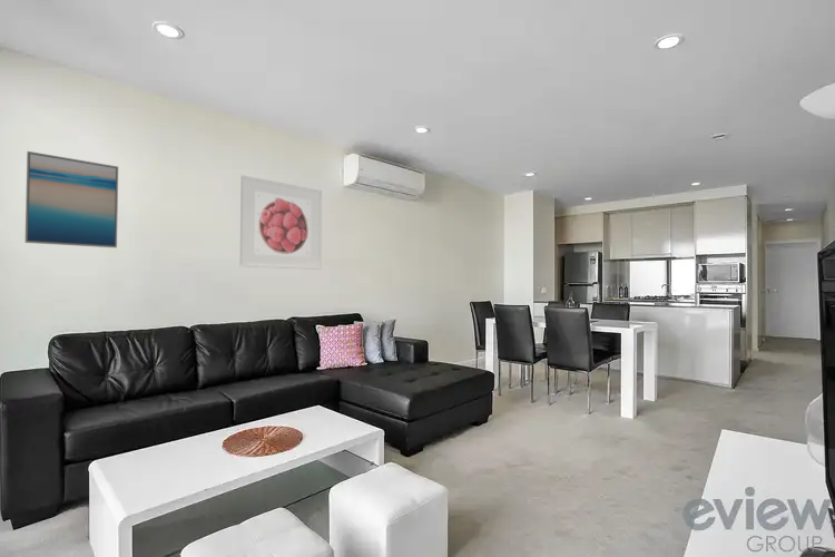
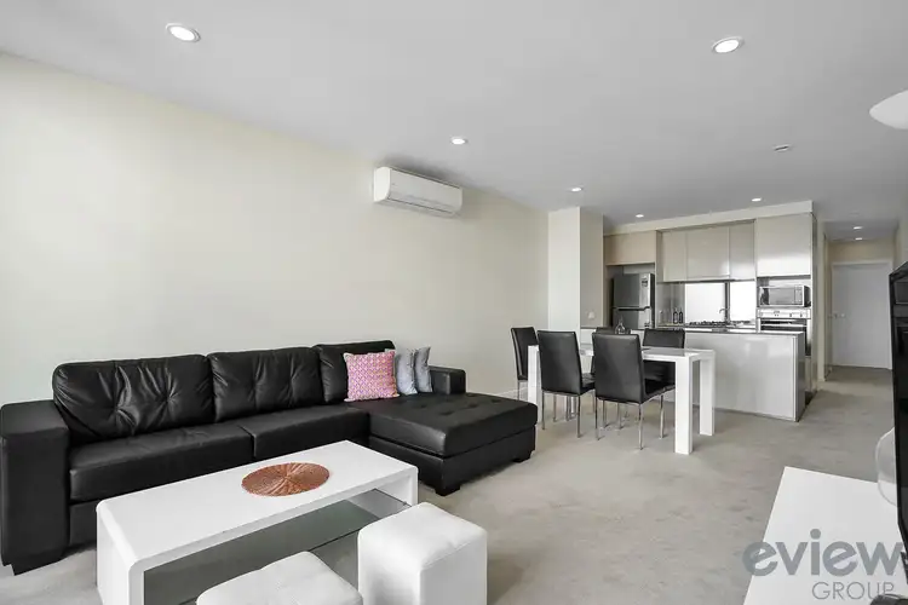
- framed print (283, 225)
- wall art (73, 202)
